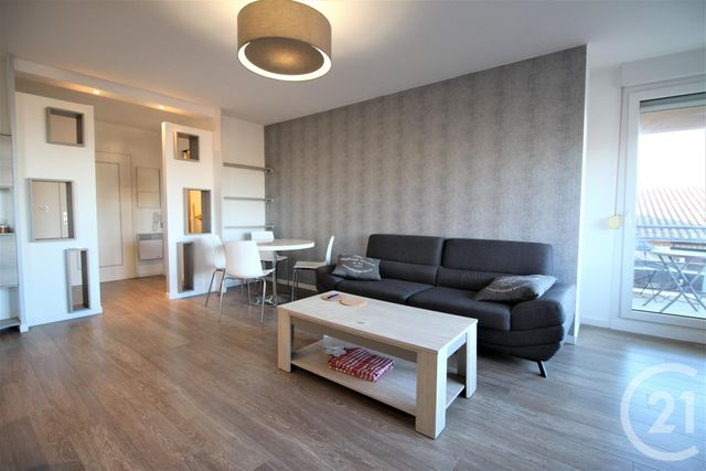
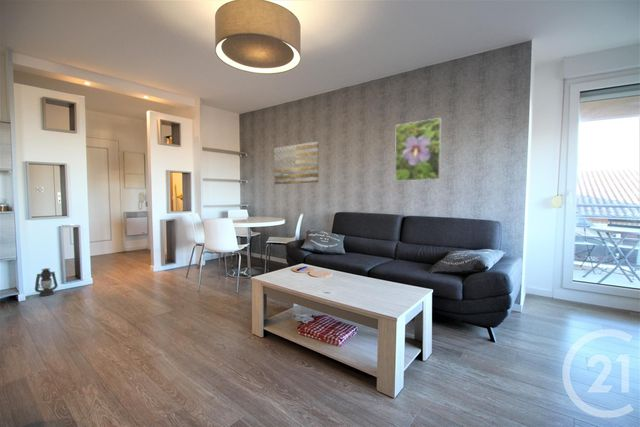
+ lantern (46, 281)
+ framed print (417, 151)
+ wall art (295, 164)
